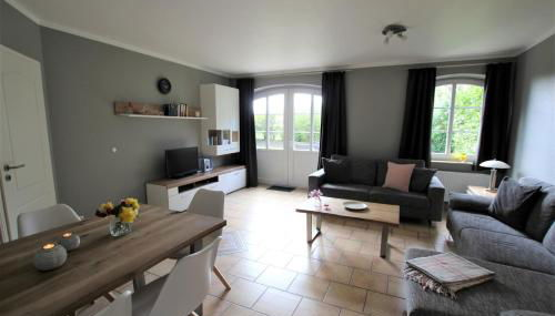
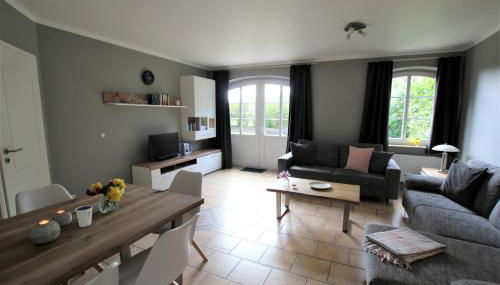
+ dixie cup (84, 216)
